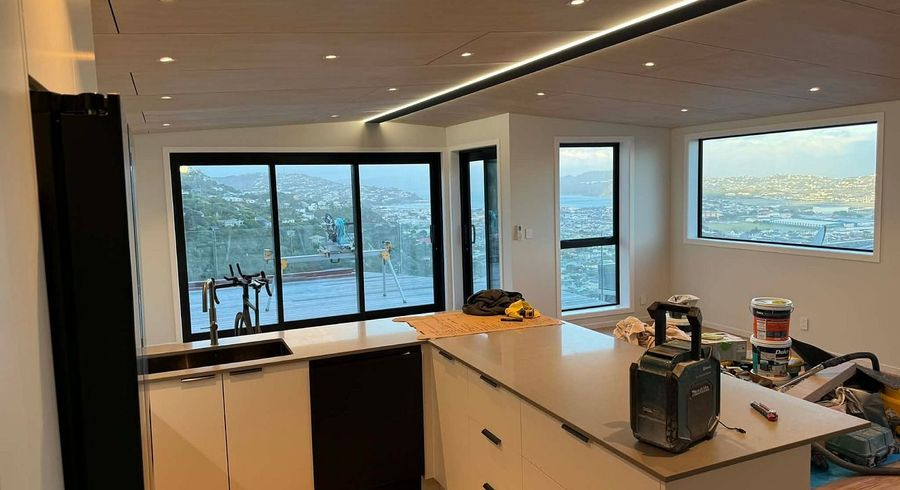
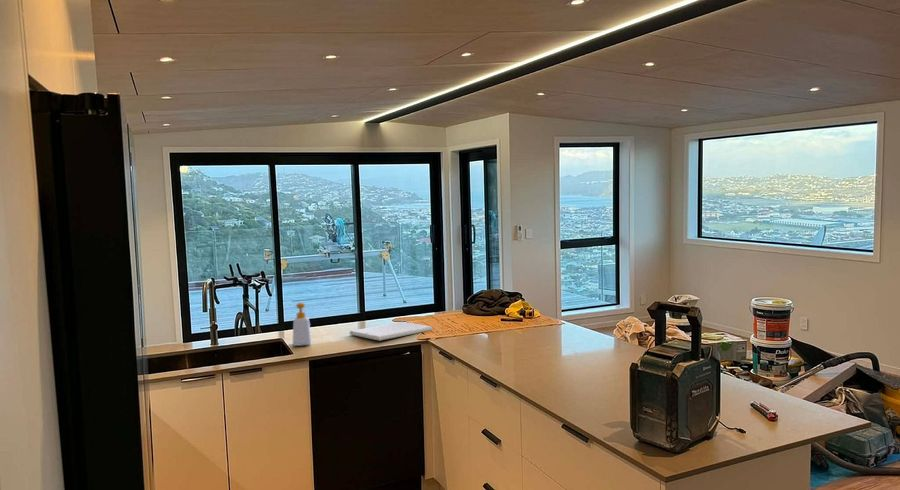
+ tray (391, 330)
+ soap bottle (301, 322)
